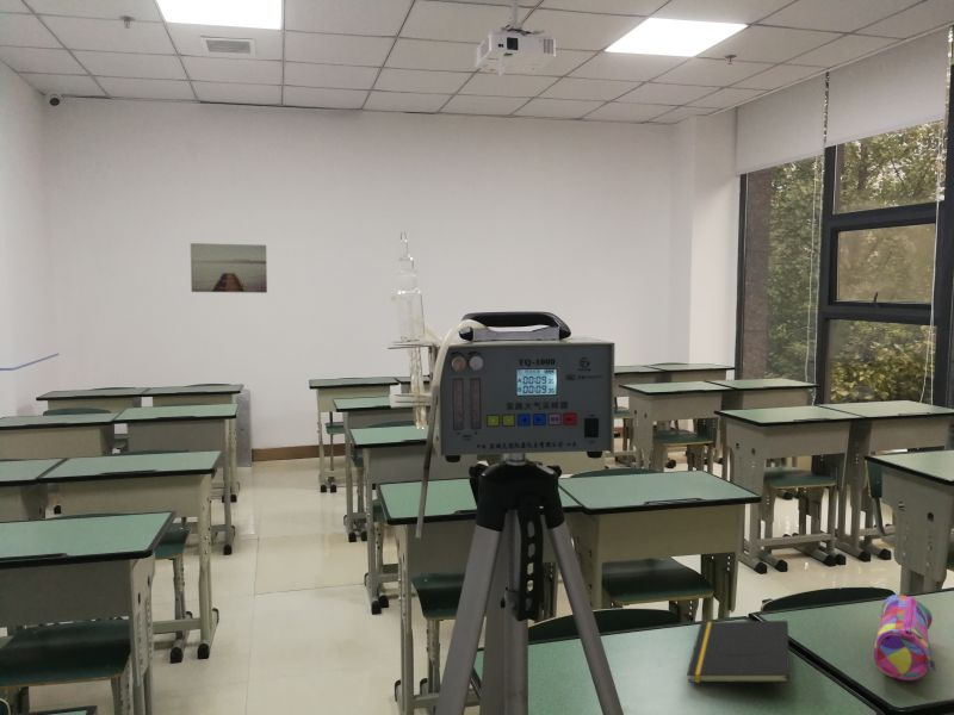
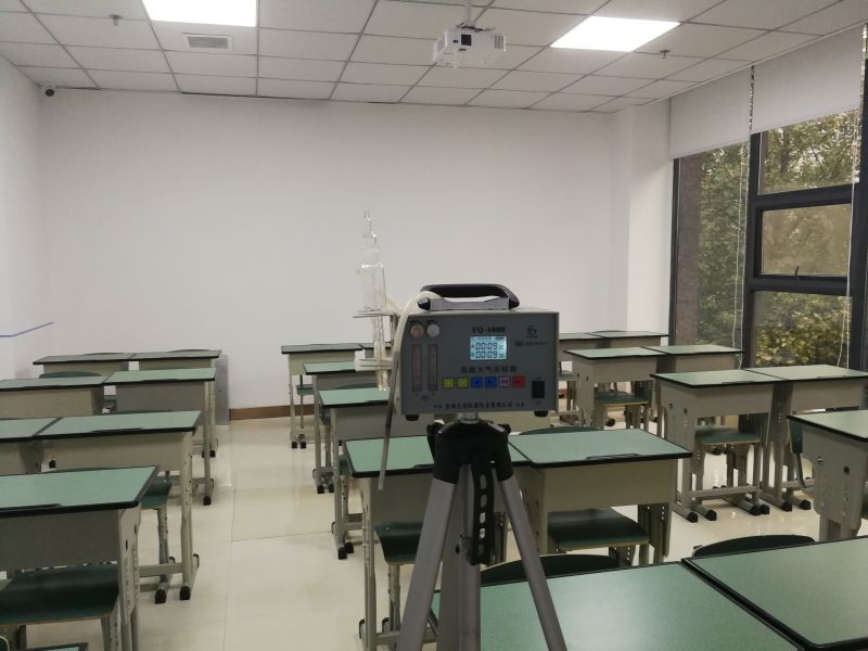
- pencil case (904, 634)
- notepad (739, 649)
- wall art (229, 268)
